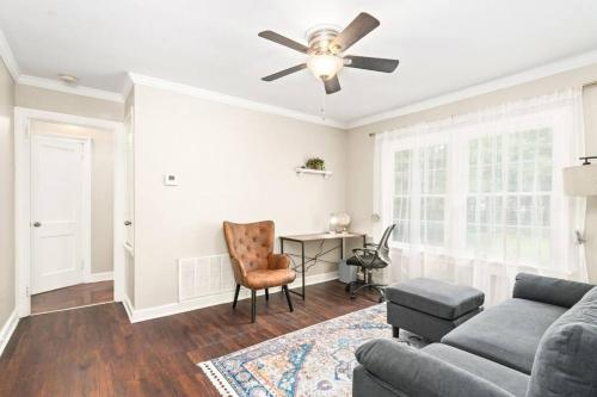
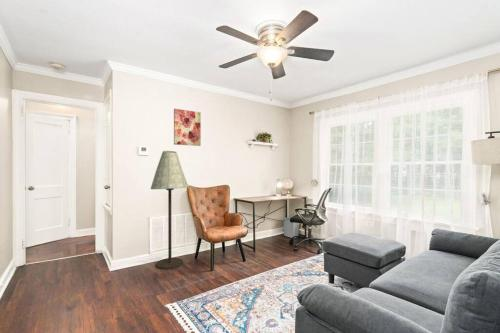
+ wall art (187, 127)
+ floor lamp (169, 207)
